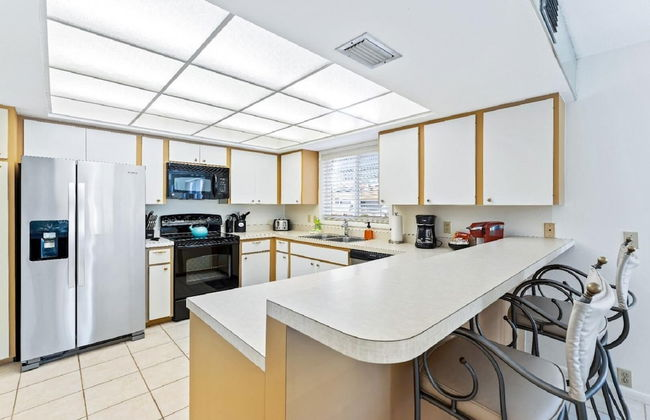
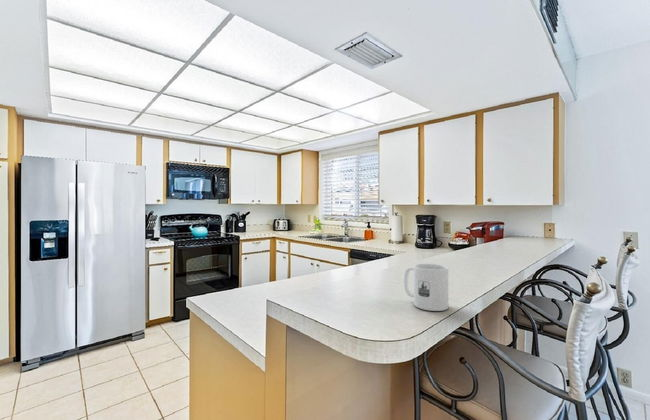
+ mug (424, 284)
